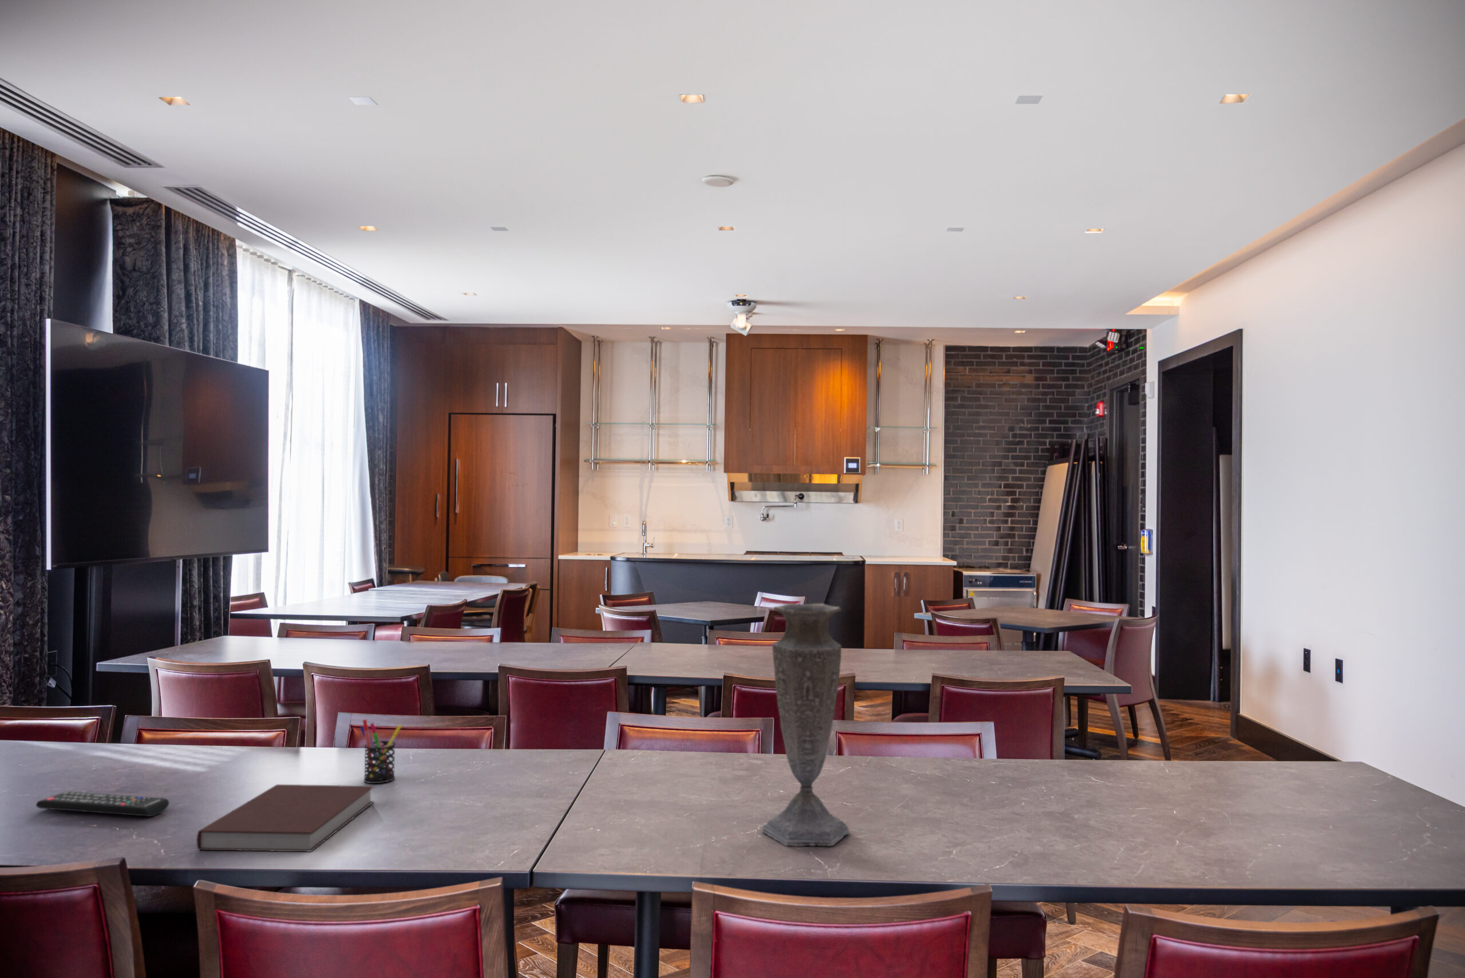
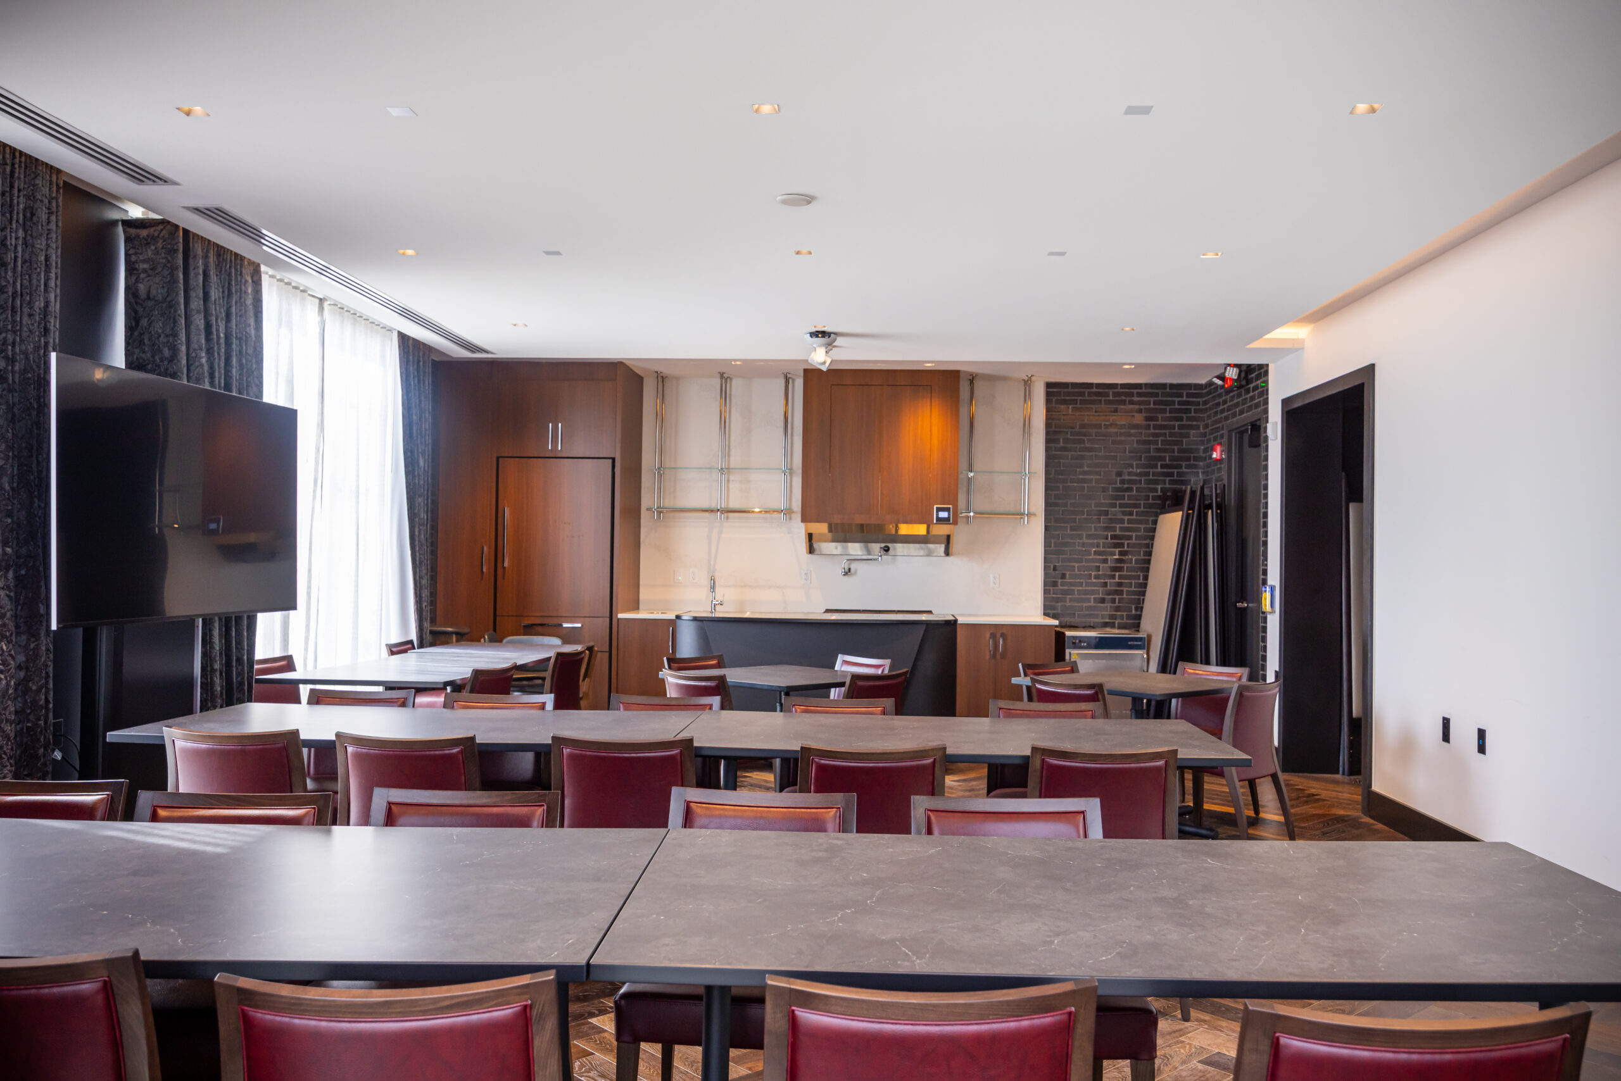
- remote control (103, 804)
- notebook (292, 815)
- pen holder (377, 750)
- vase (807, 718)
